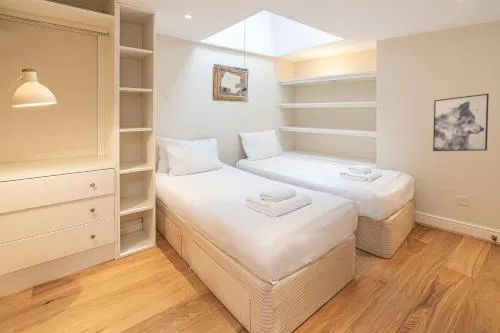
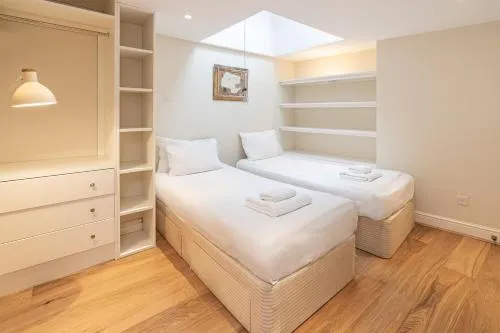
- wall art (459, 124)
